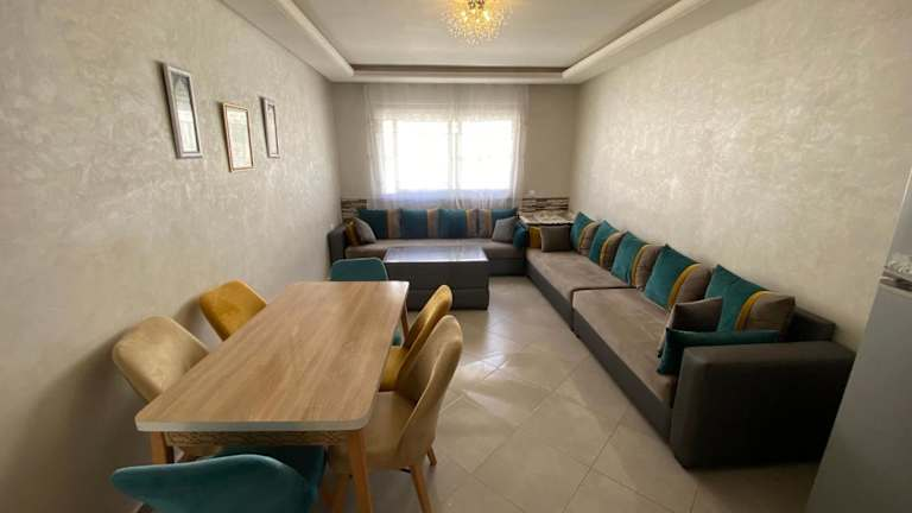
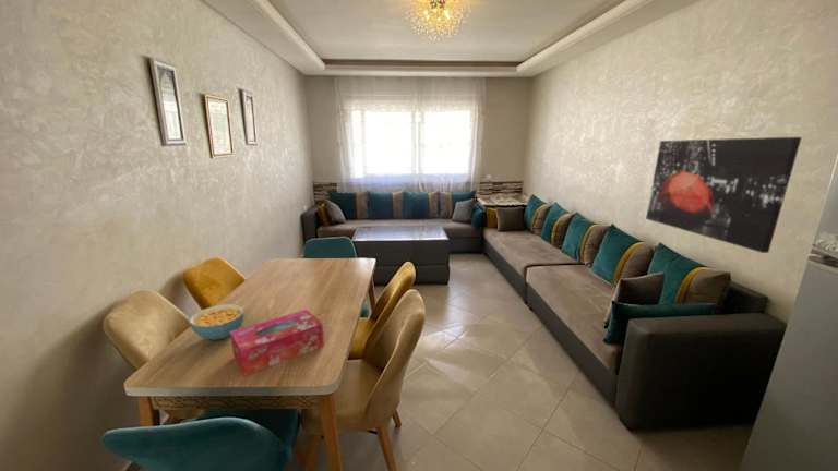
+ tissue box (278, 339)
+ cereal bowl (219, 325)
+ wall art (705, 188)
